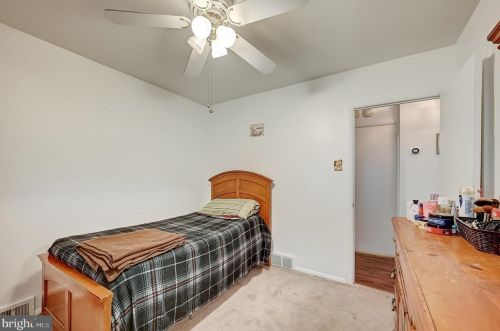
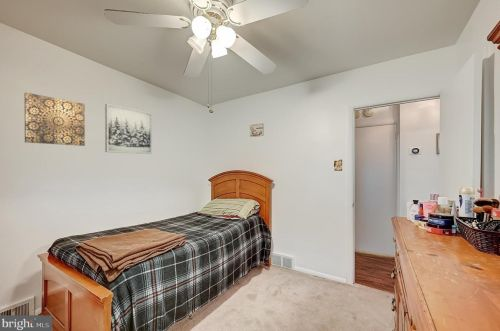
+ wall art (130, 131)
+ wall art (57, 121)
